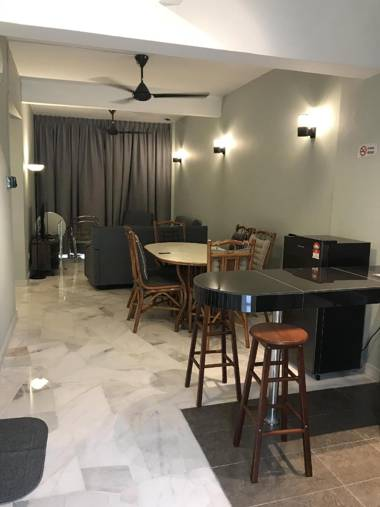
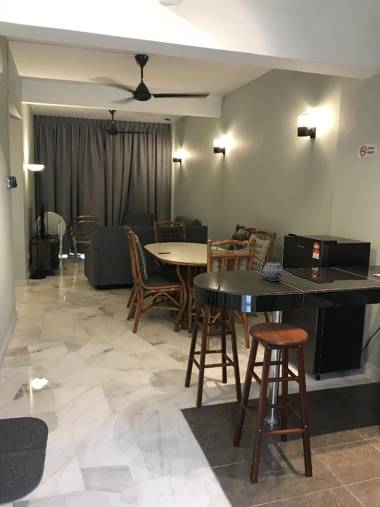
+ teapot (273, 269)
